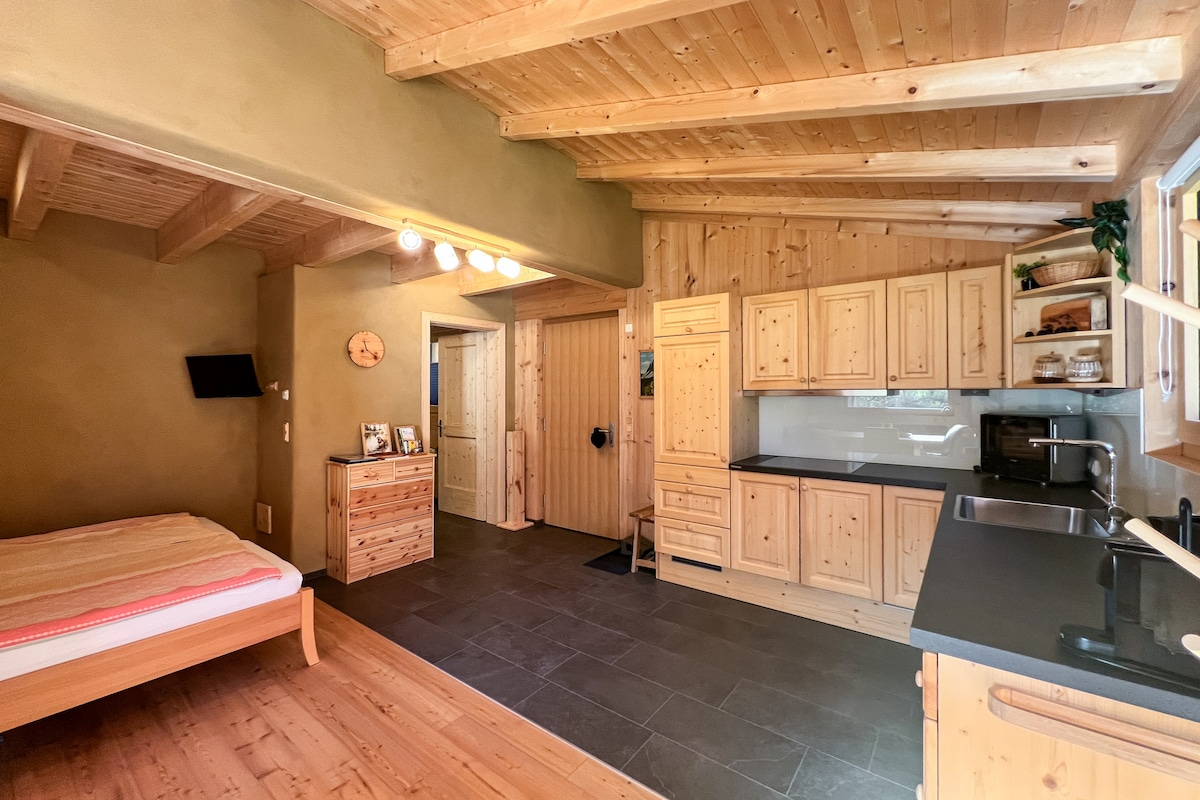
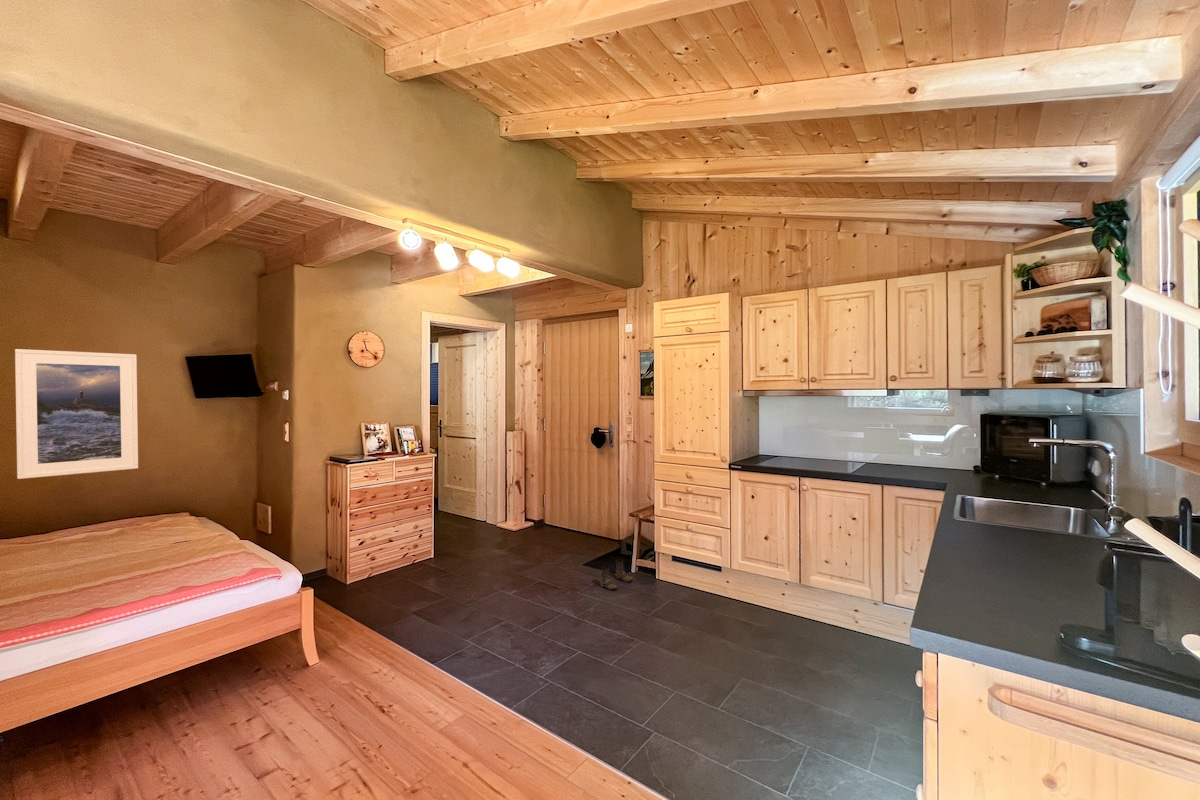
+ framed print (80, 412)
+ boots (616, 574)
